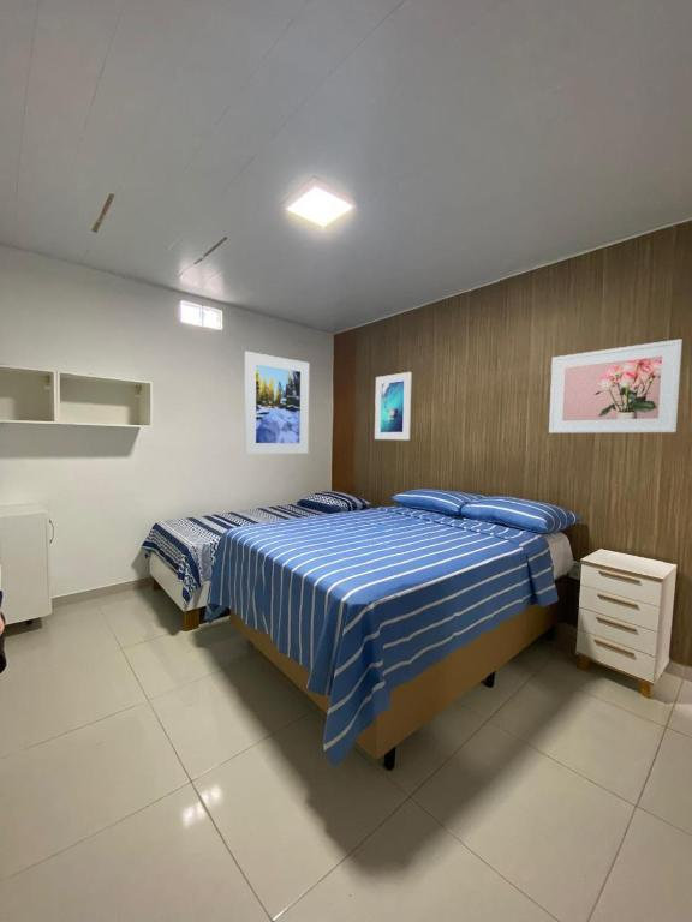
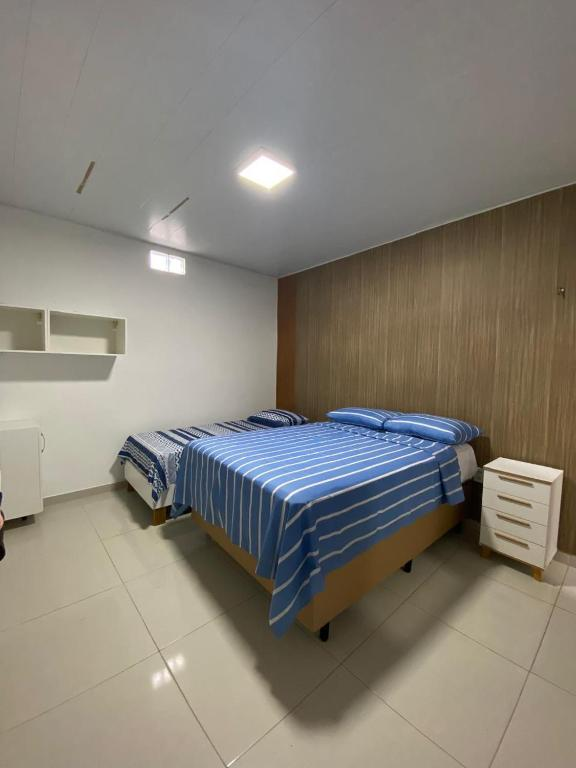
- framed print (608, 390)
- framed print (392, 407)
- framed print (279, 406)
